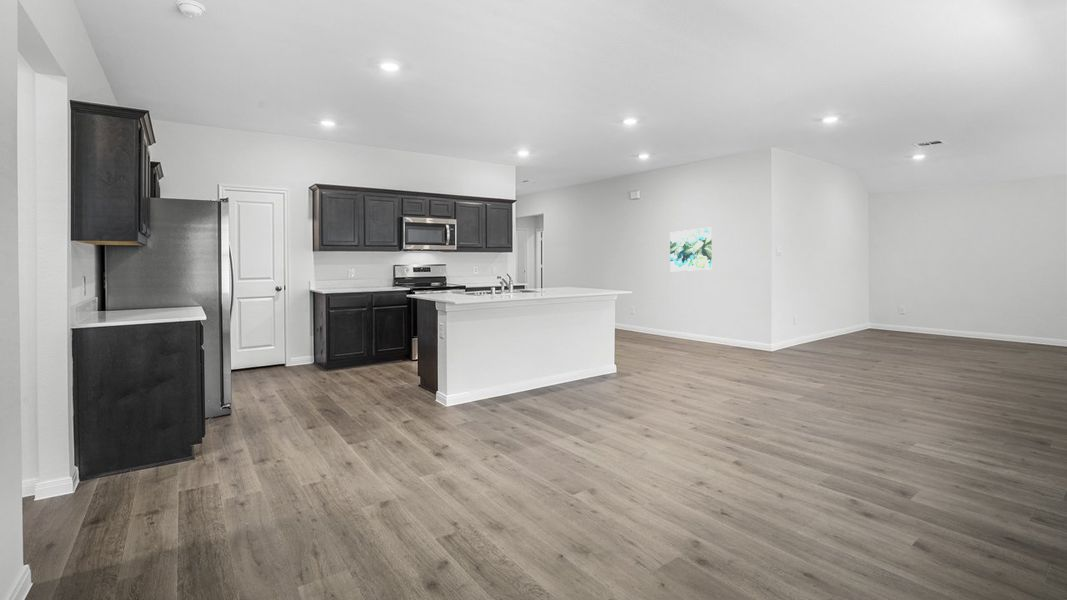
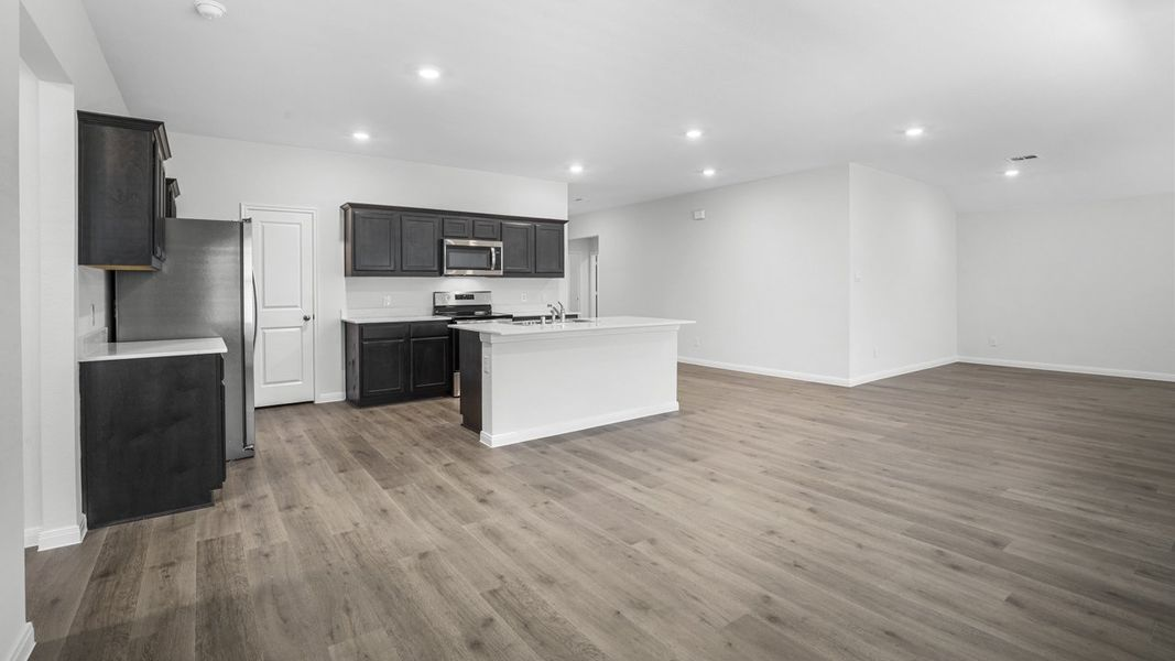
- wall art (690, 250)
